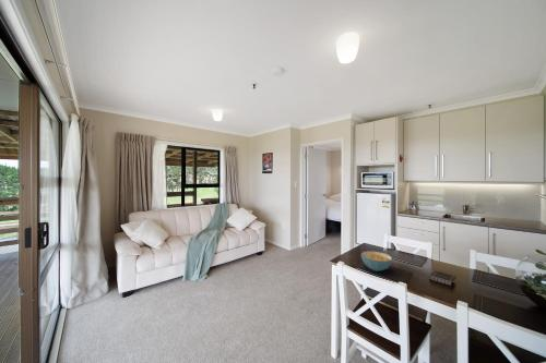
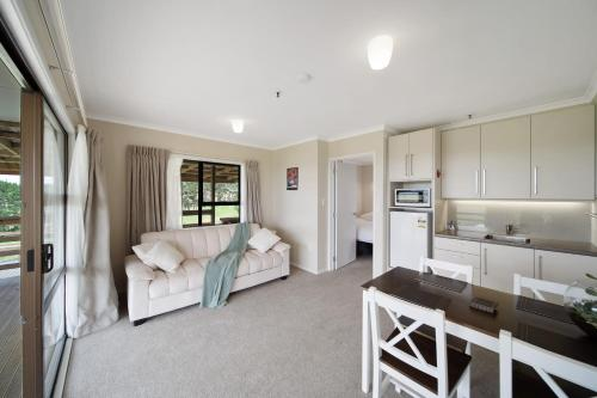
- cereal bowl (376, 262)
